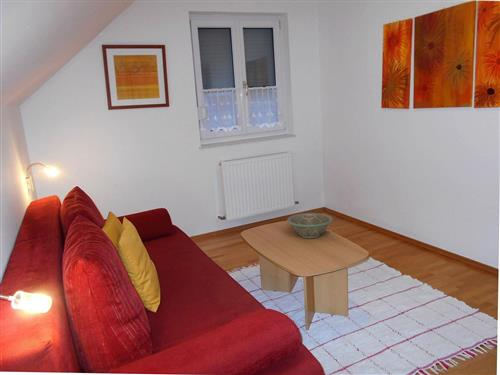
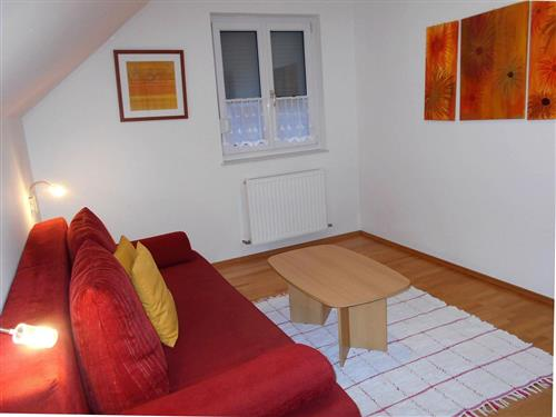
- decorative bowl (310, 227)
